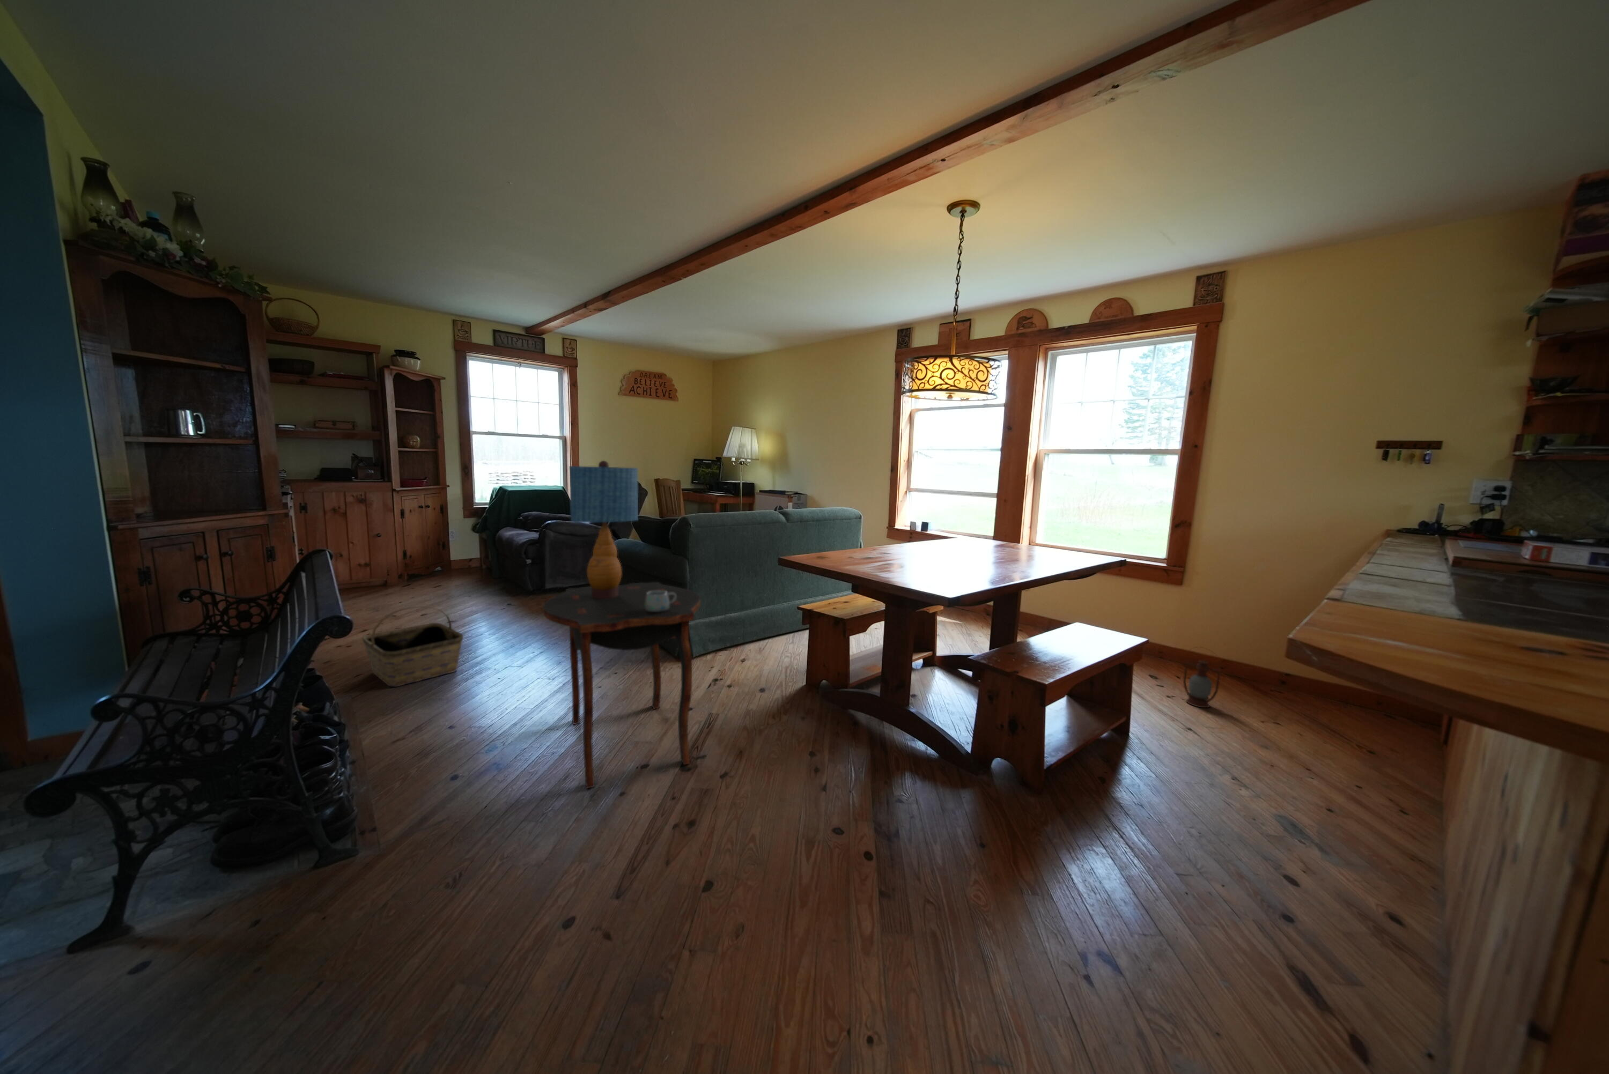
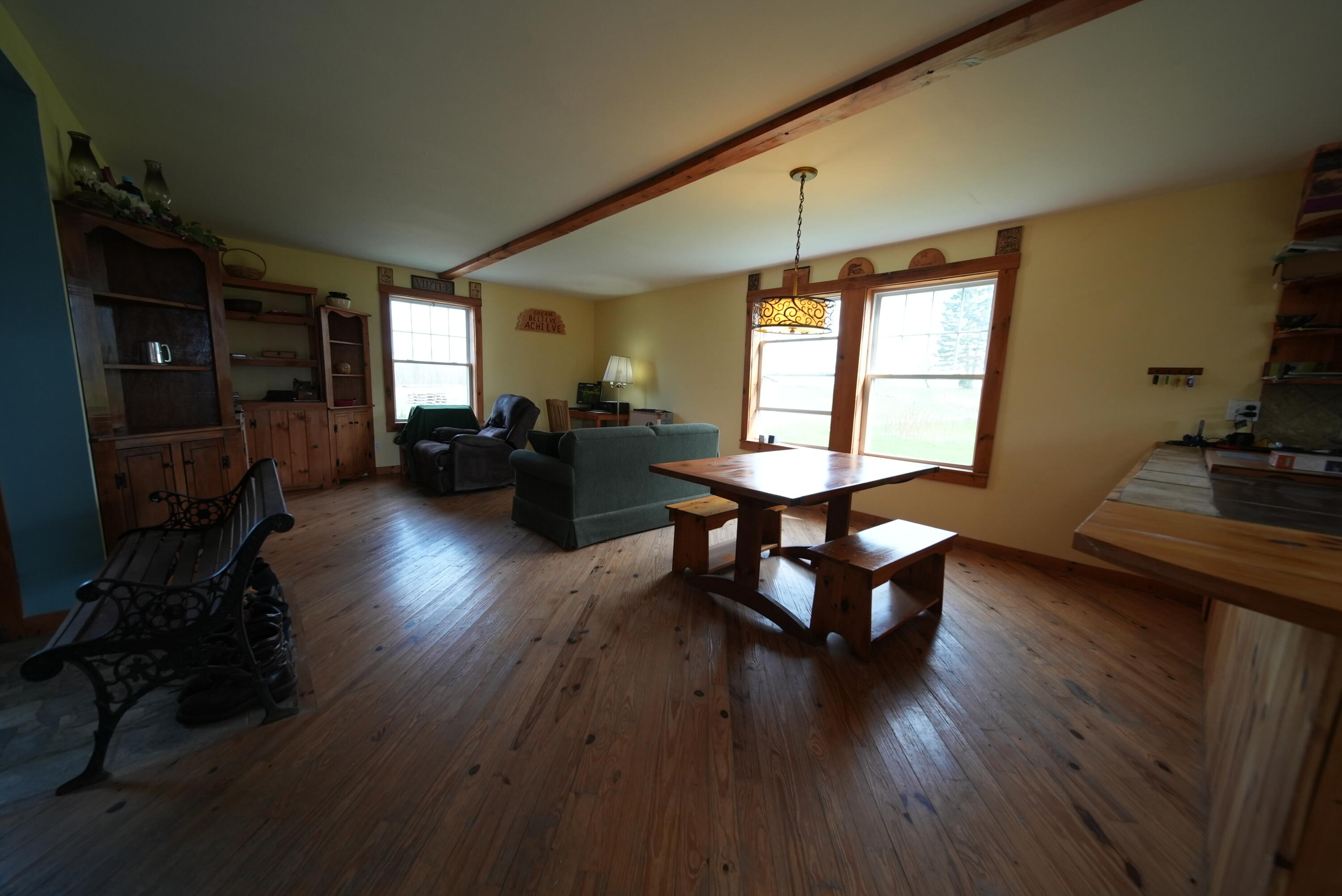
- mug (661, 601)
- lantern (1201, 676)
- table lamp (605, 529)
- basket (414, 639)
- side table (626, 650)
